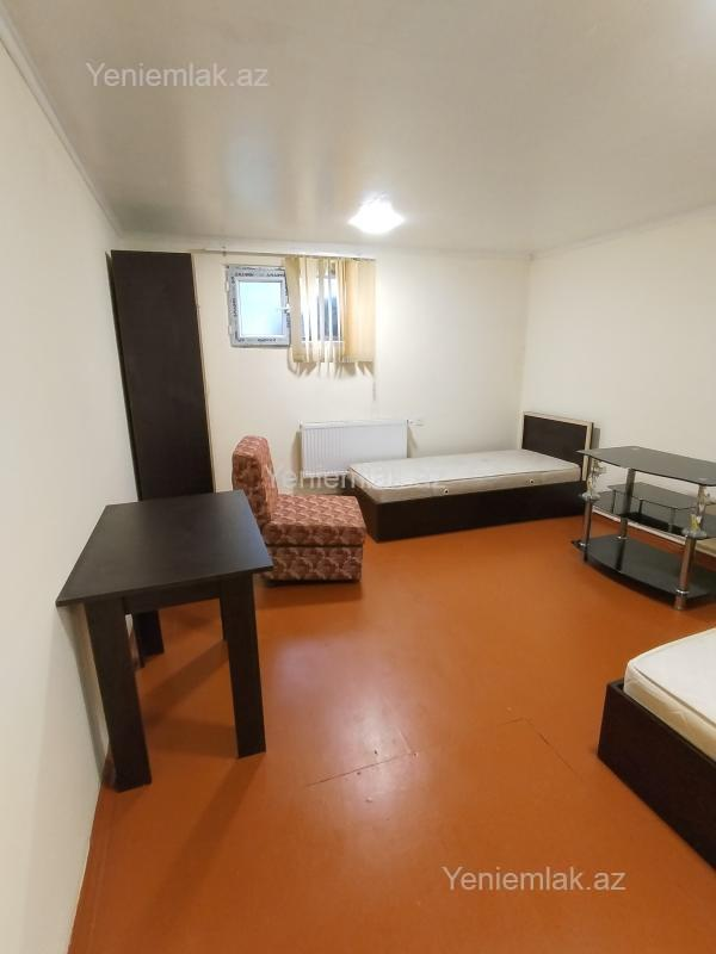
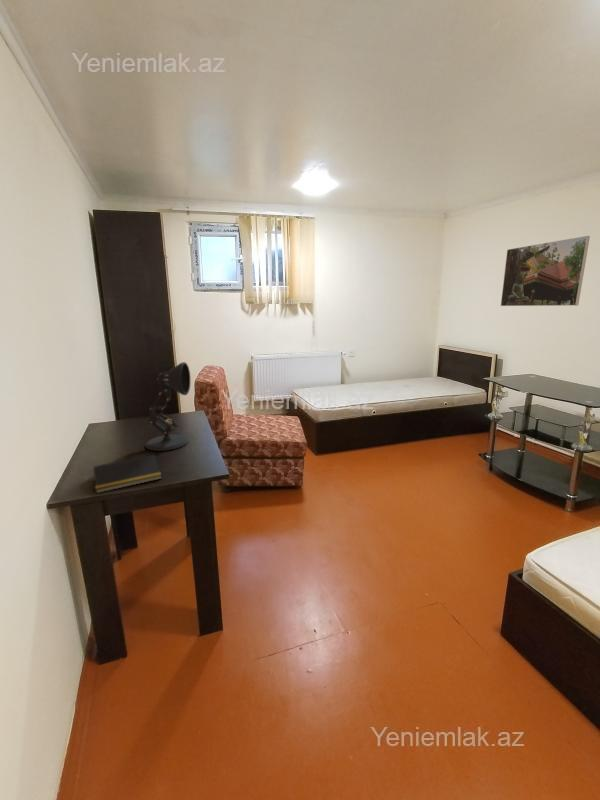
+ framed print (539, 275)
+ desk lamp (165, 403)
+ notepad (127, 472)
